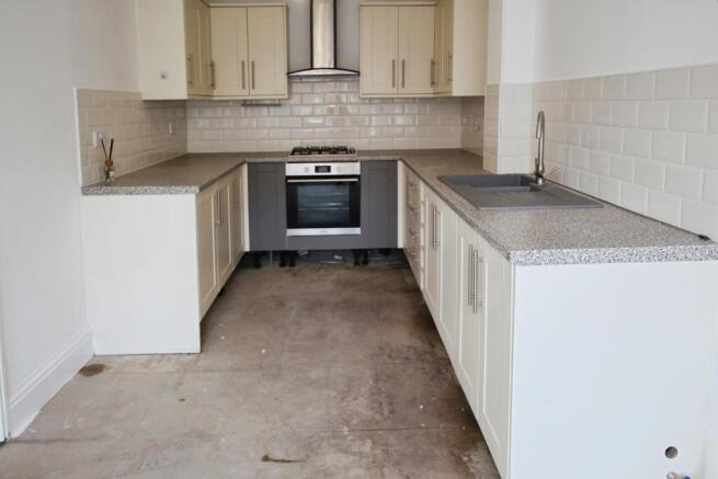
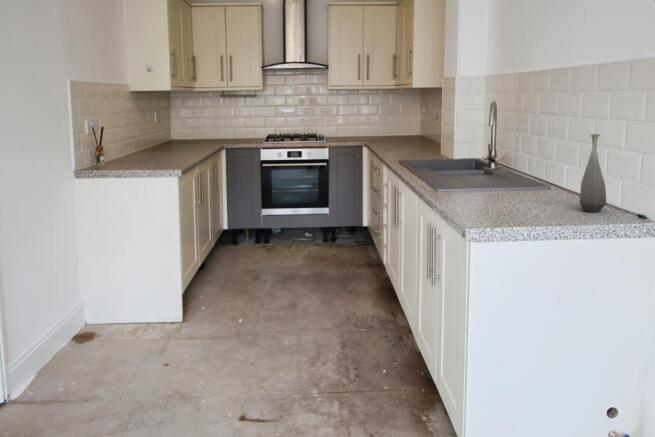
+ bottle (592, 172)
